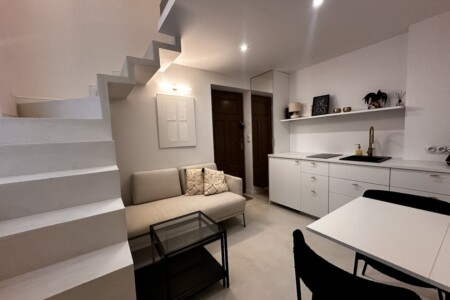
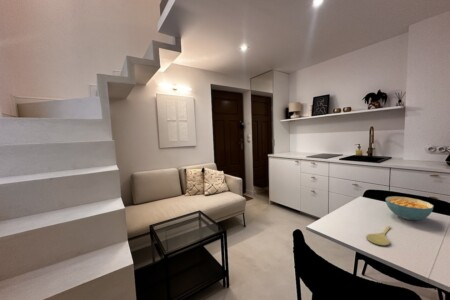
+ spoon (382, 233)
+ cereal bowl (407, 210)
